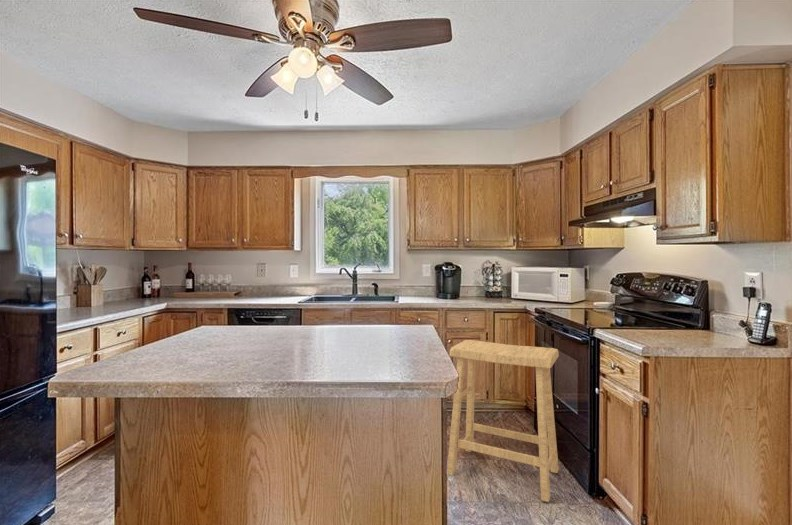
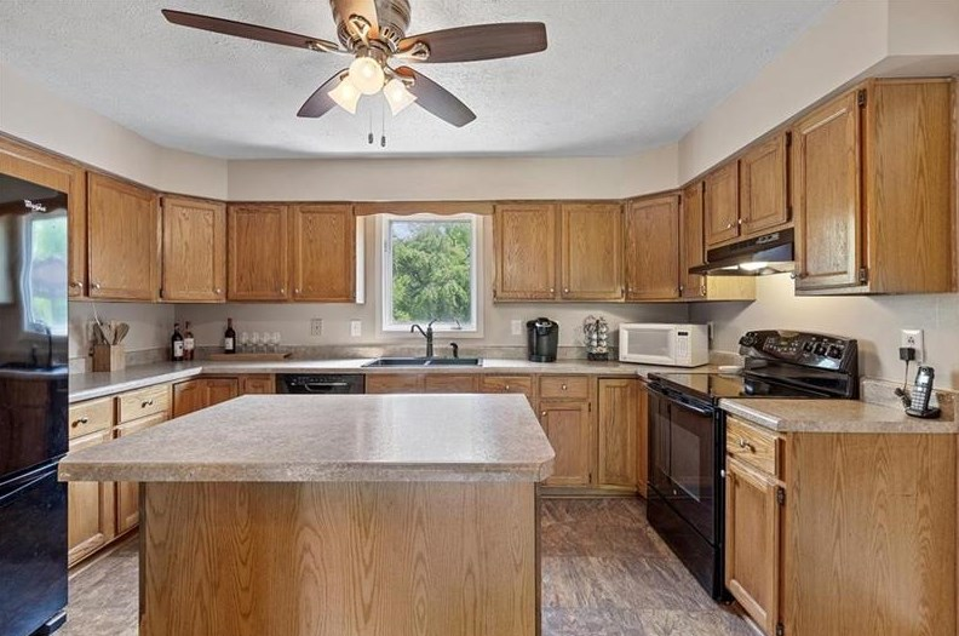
- stool (499, 428)
